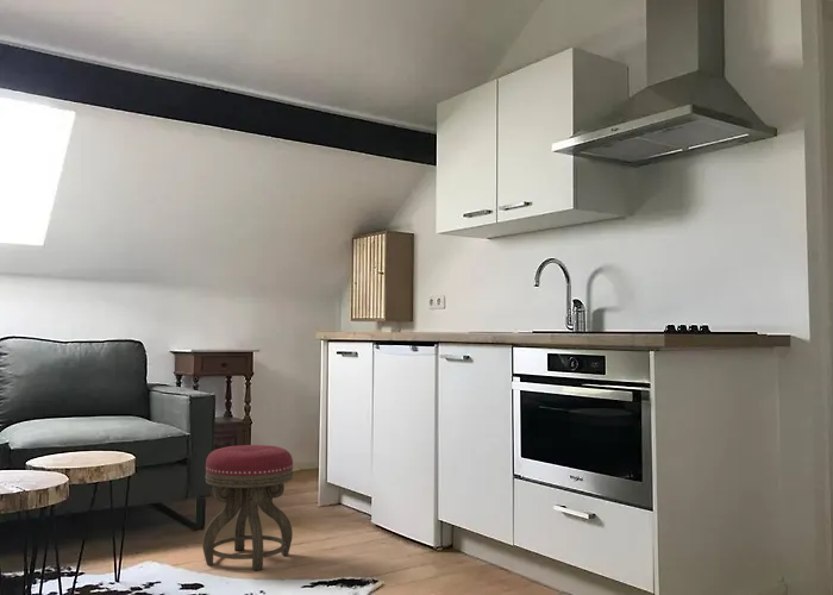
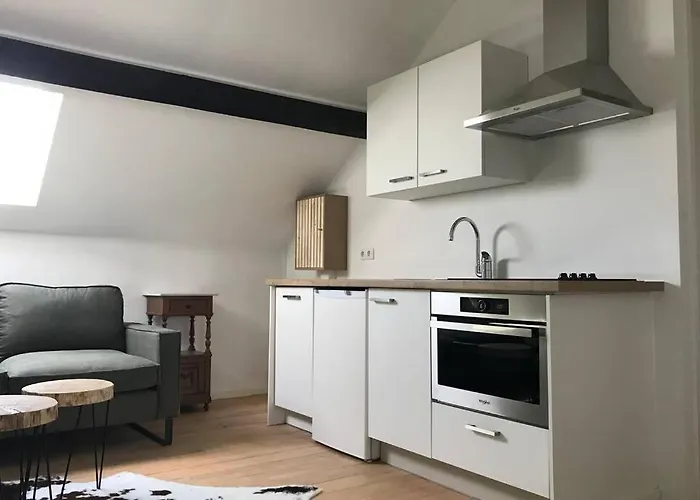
- stool (249, 503)
